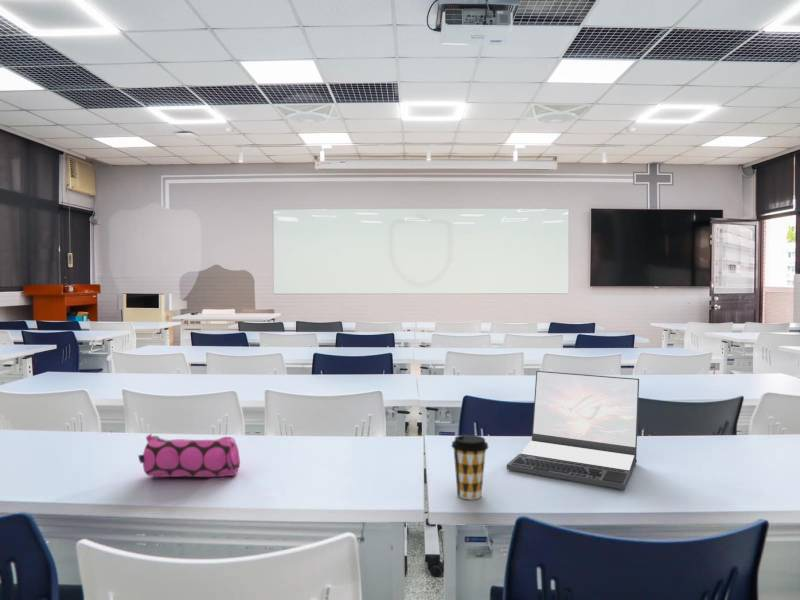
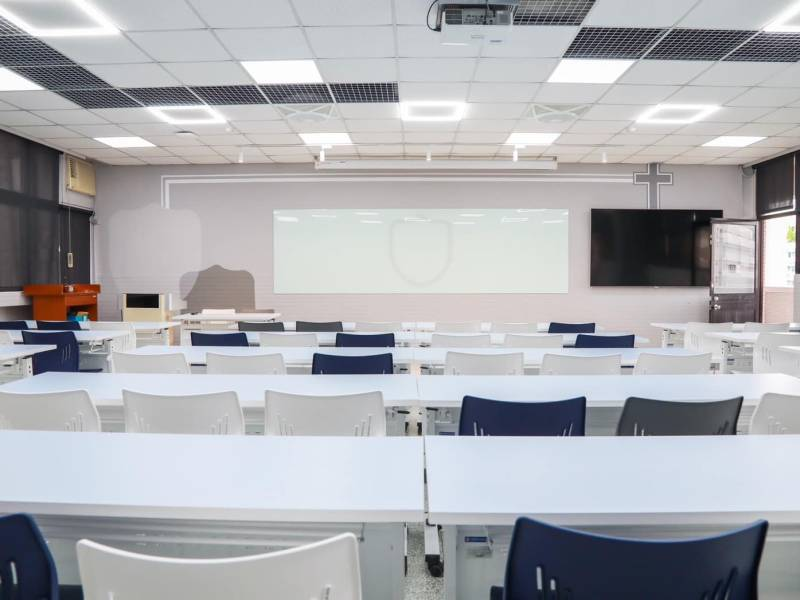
- coffee cup (469, 466)
- laptop (574, 422)
- pencil case (192, 455)
